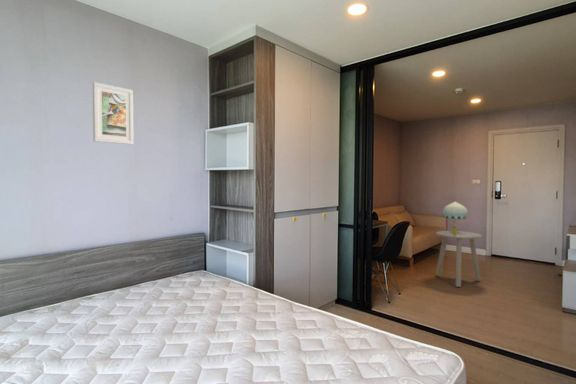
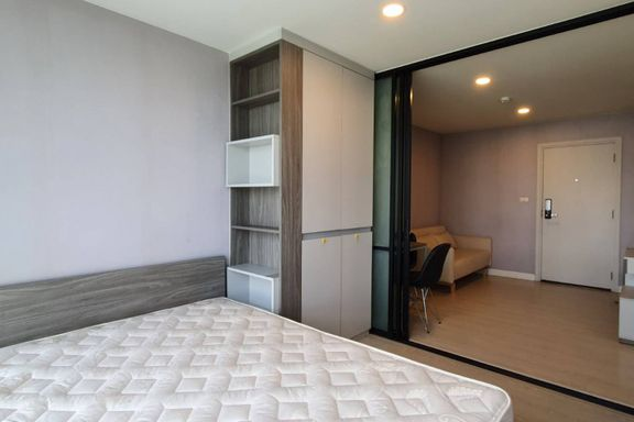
- side table (457, 257)
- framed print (113, 114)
- table lamp (454, 216)
